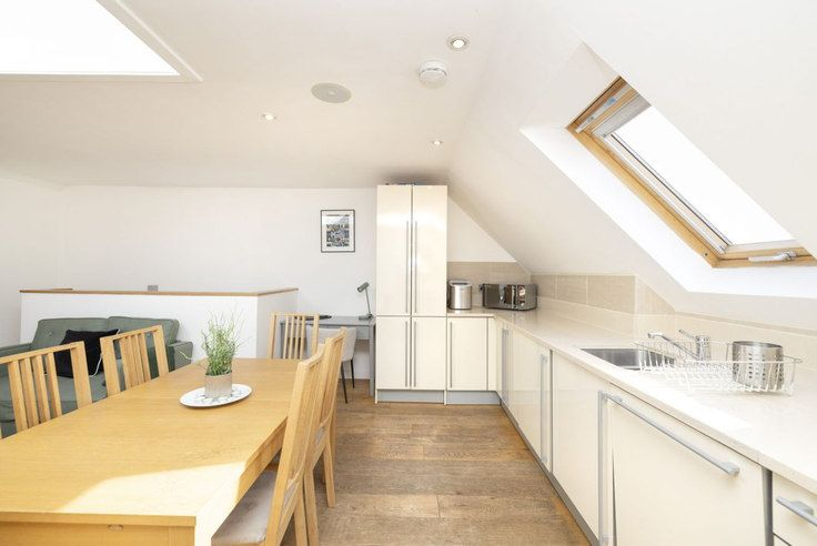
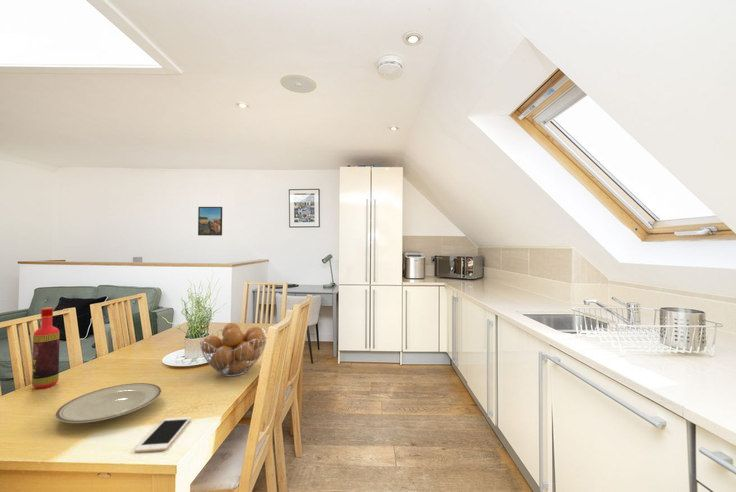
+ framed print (210, 221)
+ bottle (46, 346)
+ plate (112, 405)
+ fruit basket (234, 348)
+ cell phone (165, 433)
